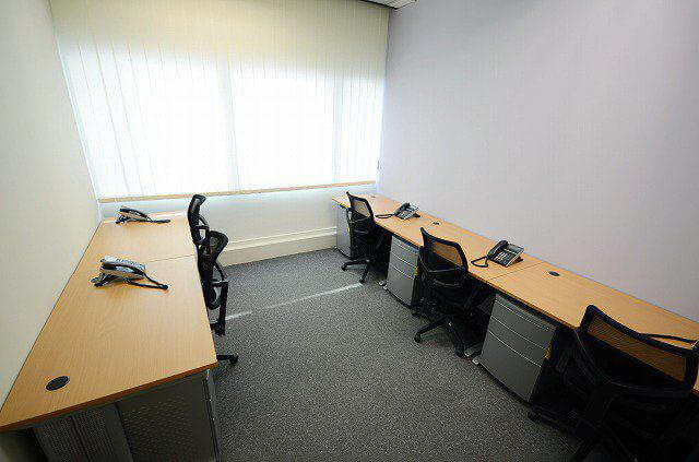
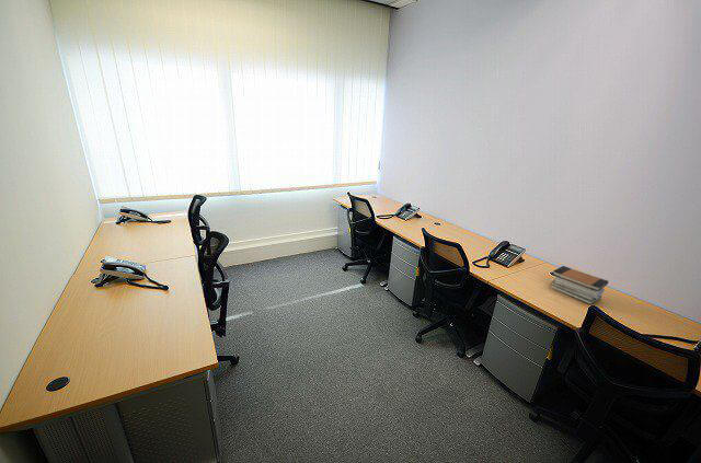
+ book stack (577, 285)
